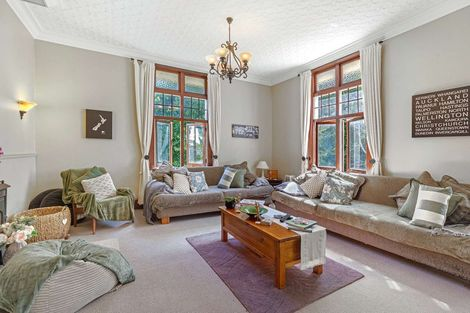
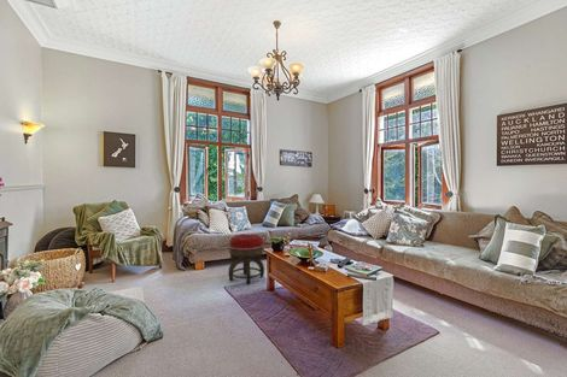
+ footstool (246, 257)
